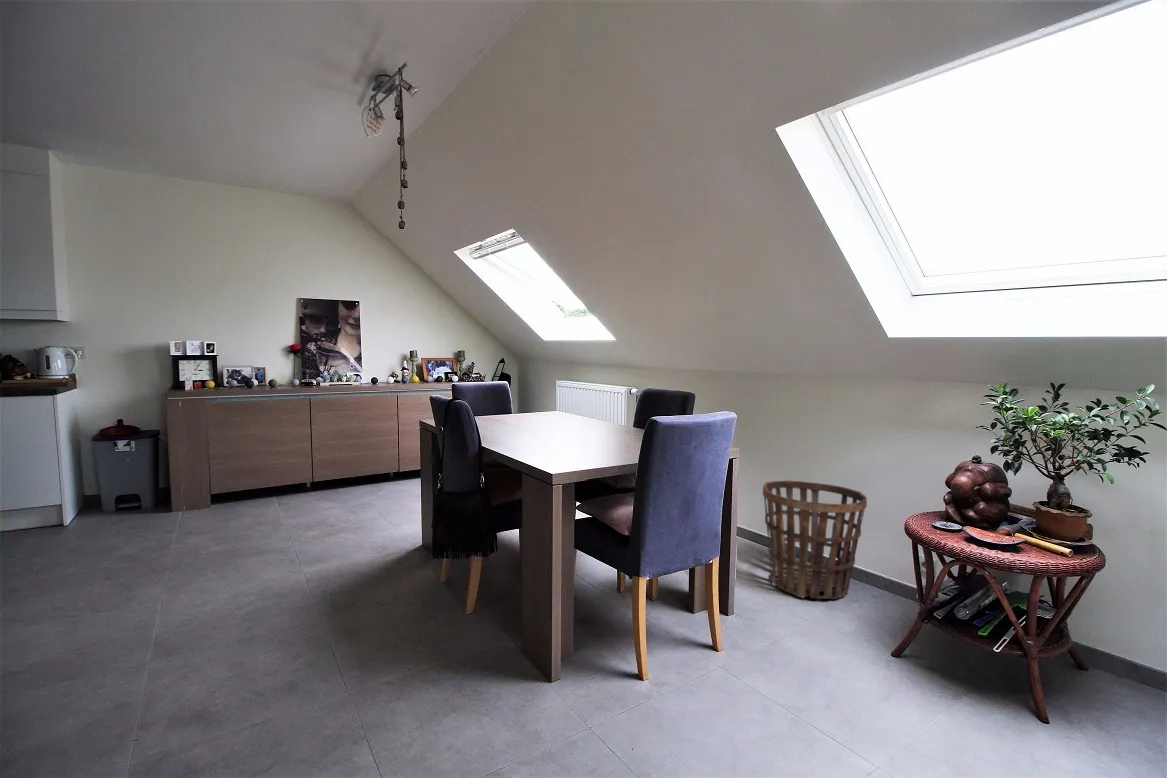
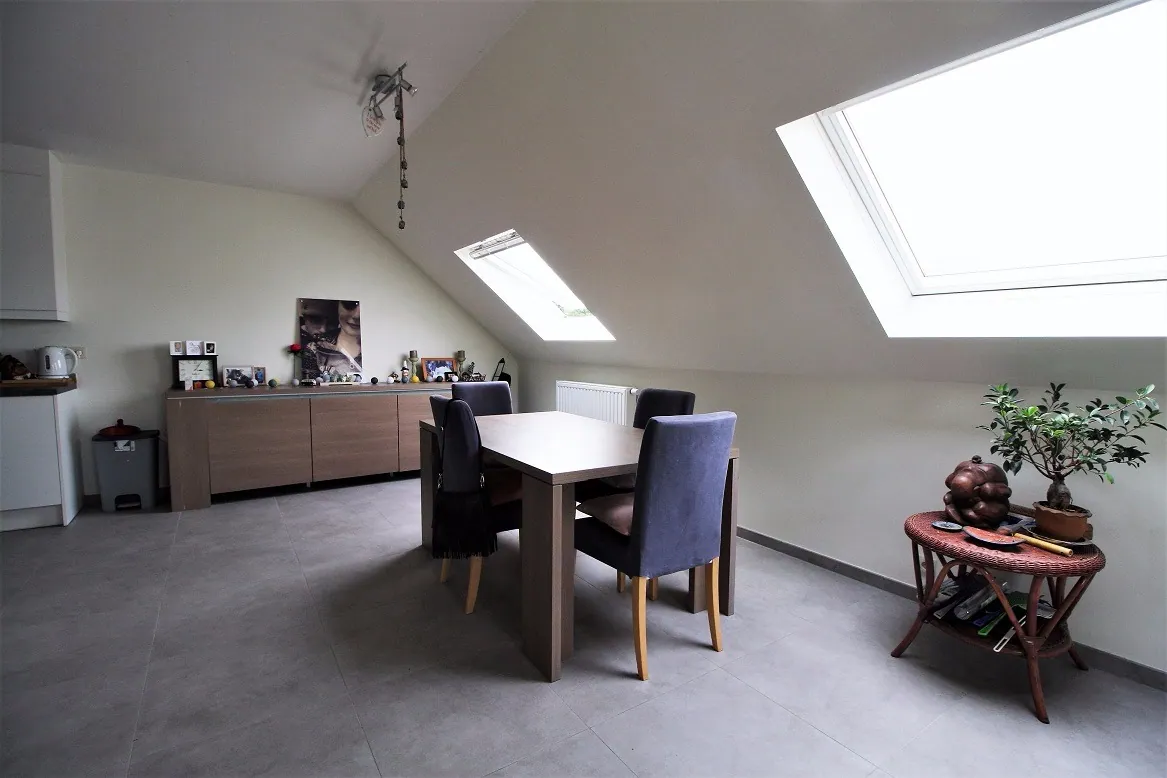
- basket (811, 537)
